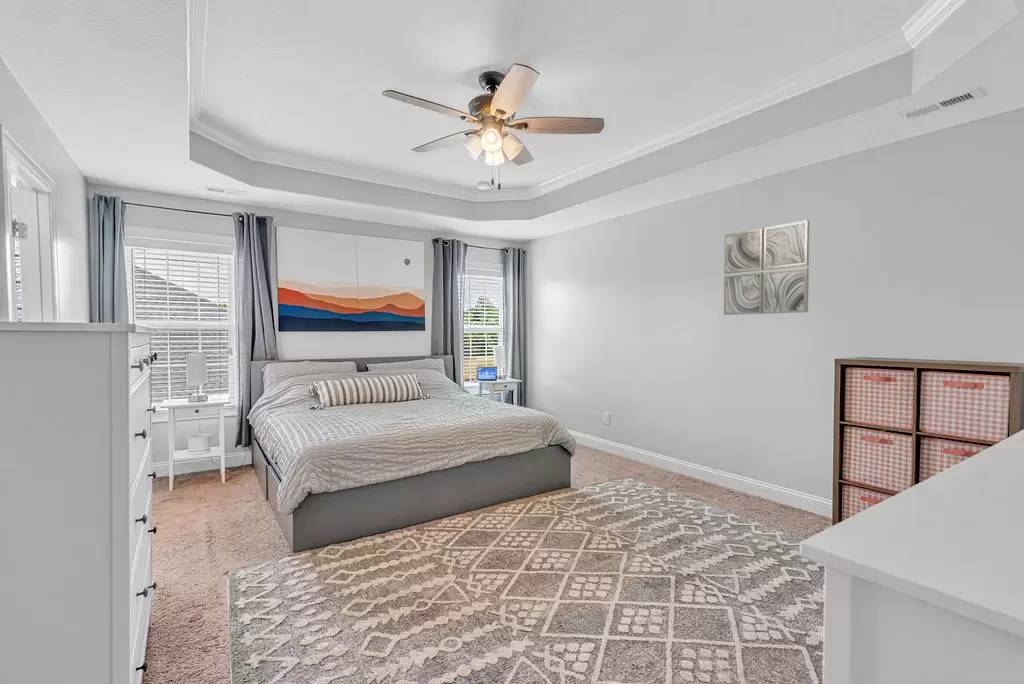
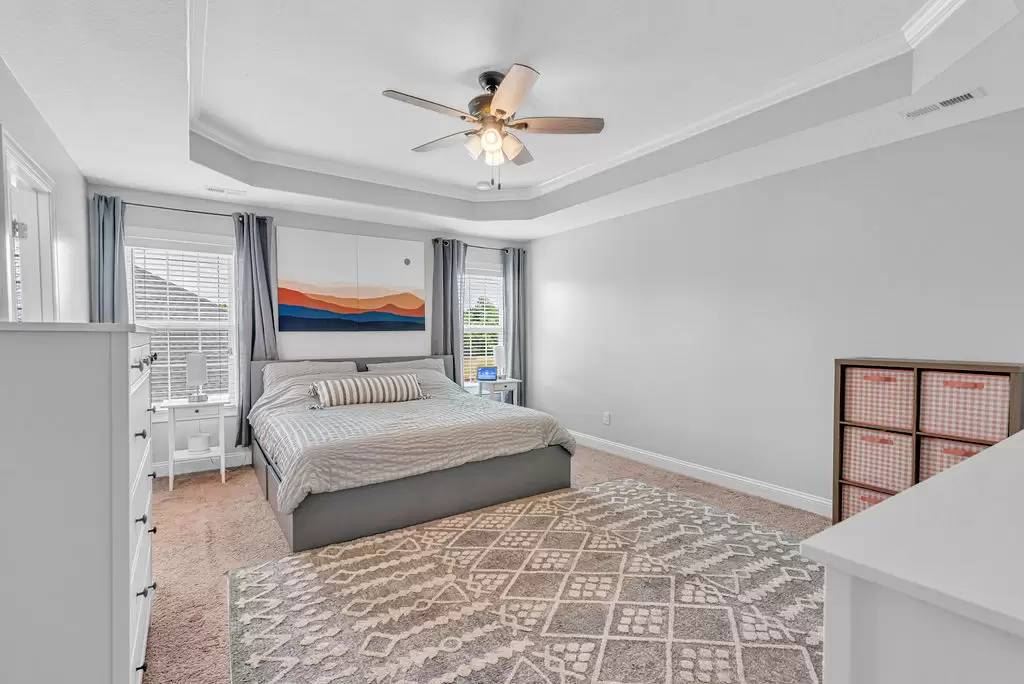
- wall art (763, 269)
